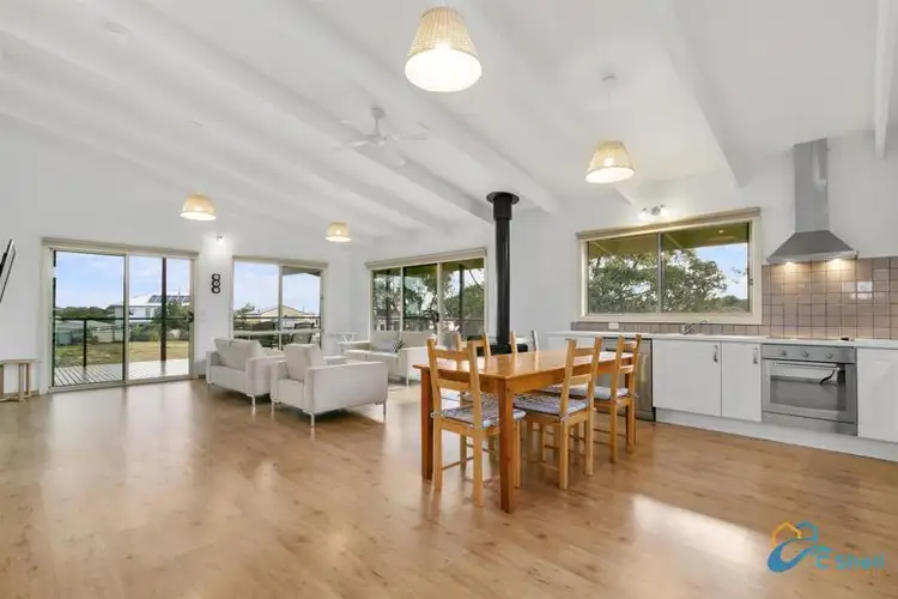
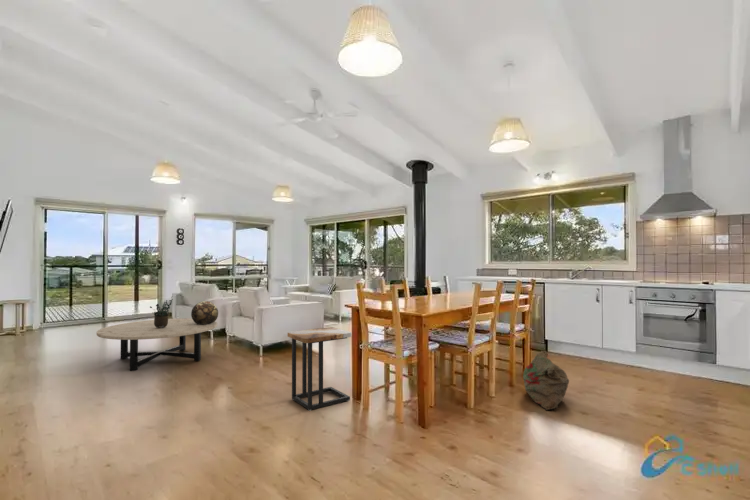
+ potted plant (163, 311)
+ bag (545, 377)
+ coffee table (157, 338)
+ side table (319, 366)
+ decorative sphere (204, 312)
